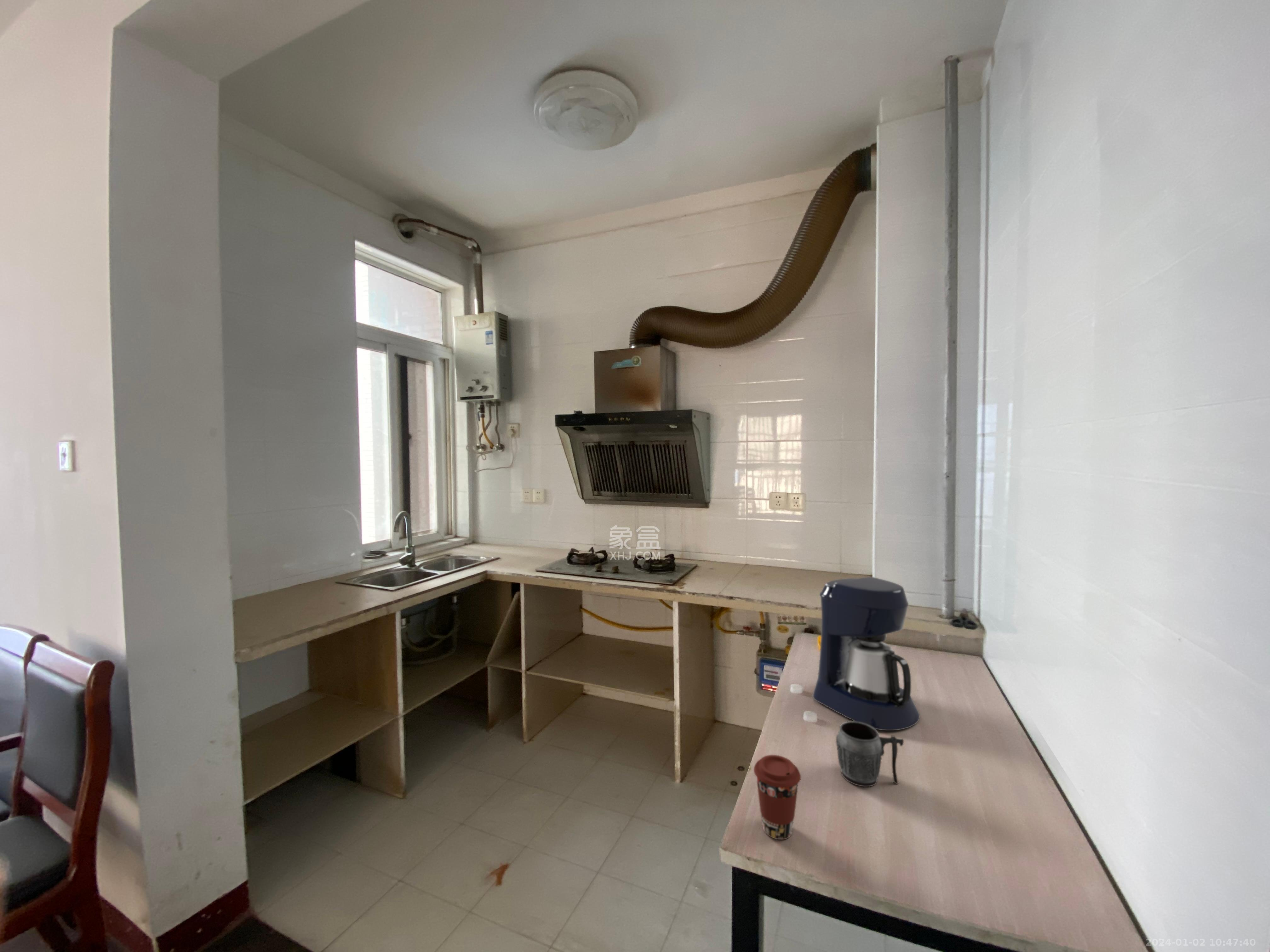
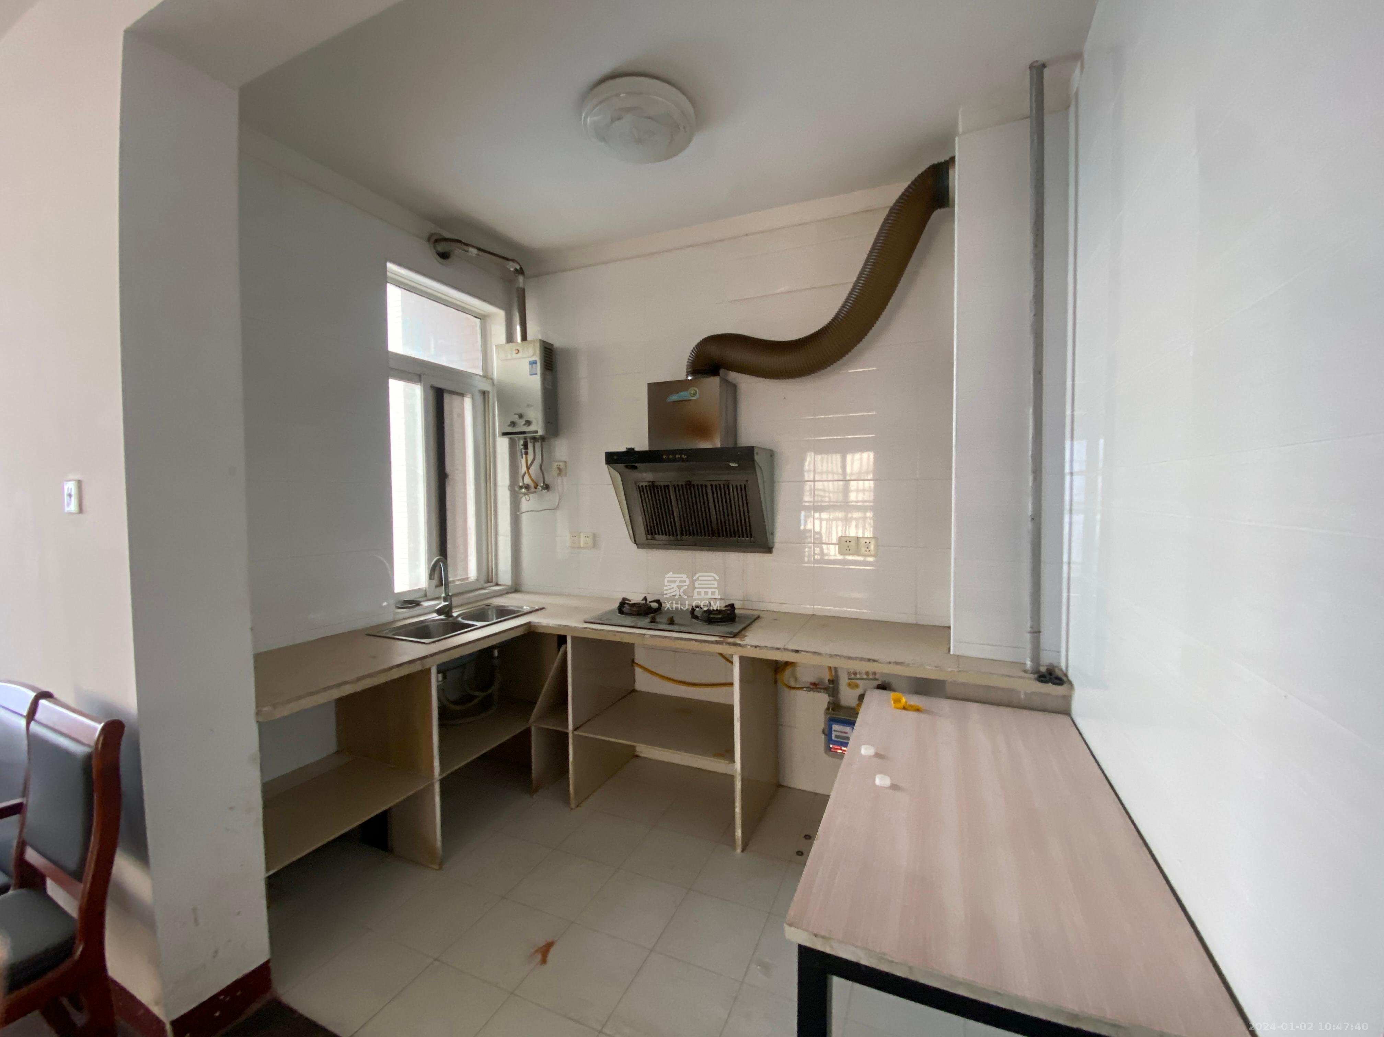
- coffee maker (865, 643)
- coffee cup (777, 797)
- mug (869, 754)
